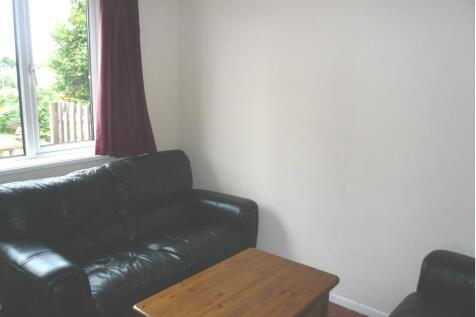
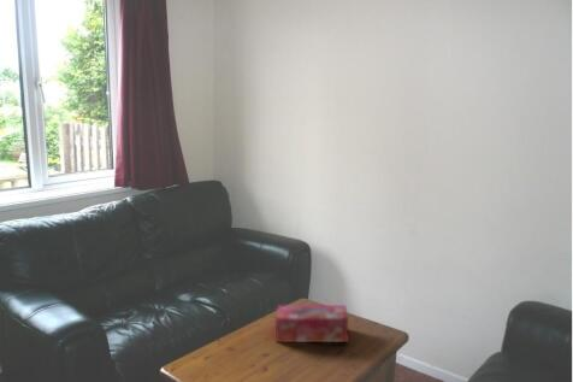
+ tissue box (312, 323)
